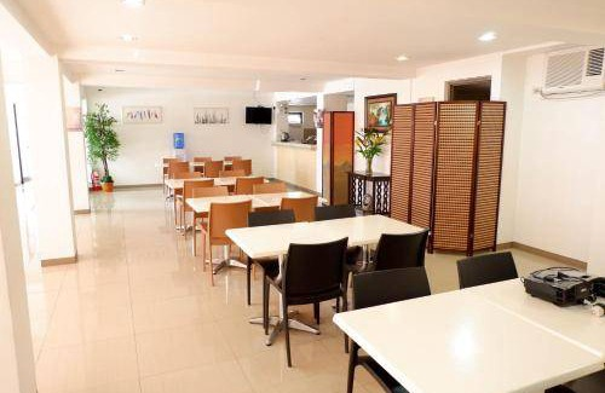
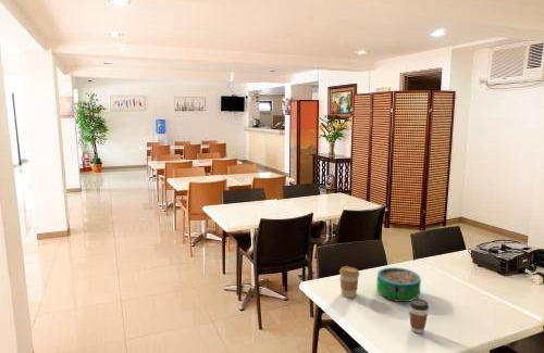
+ coffee cup (348, 280)
+ decorative bowl (398, 283)
+ coffee cup (418, 316)
